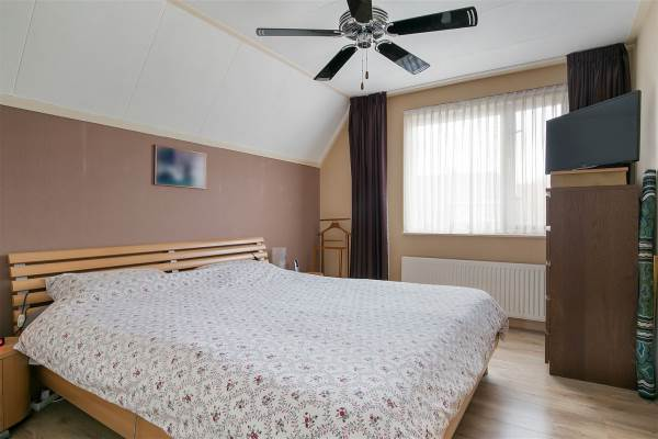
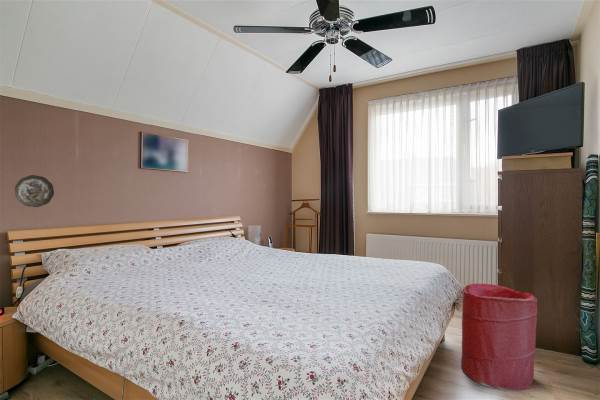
+ laundry hamper (497, 331)
+ decorative plate (34, 191)
